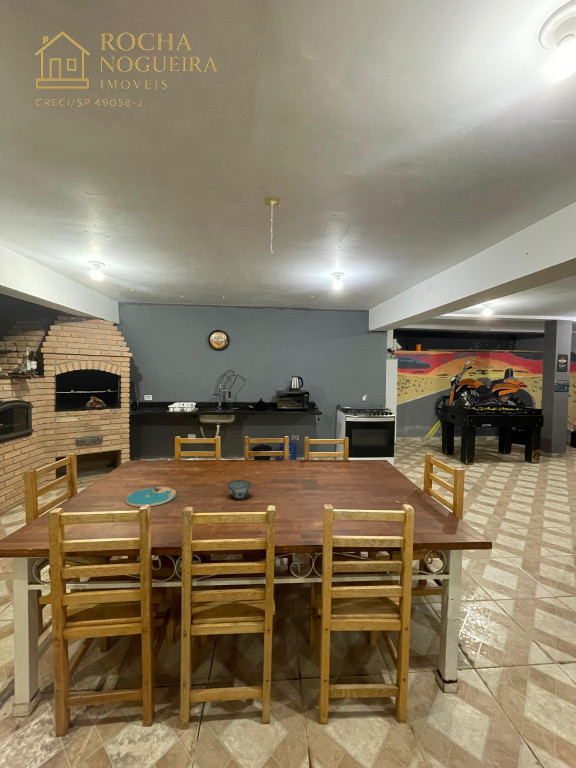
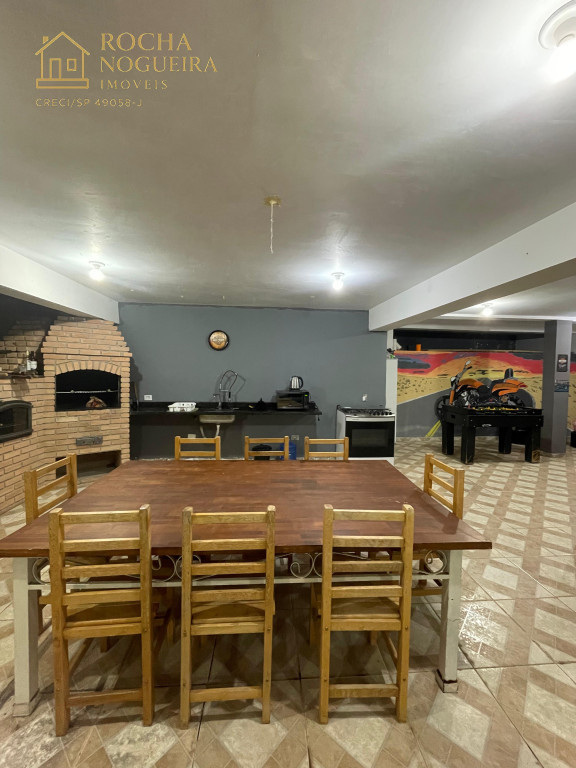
- bowl (239, 490)
- plate (151, 493)
